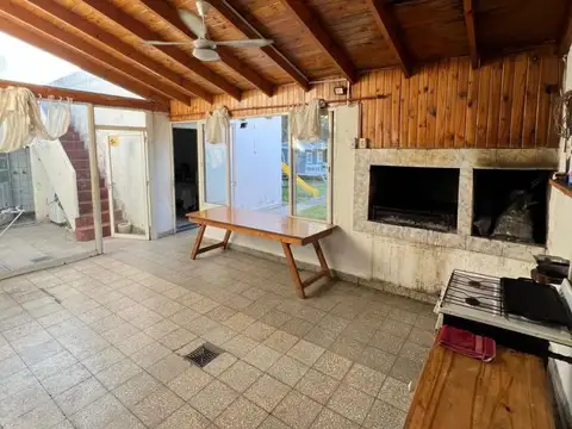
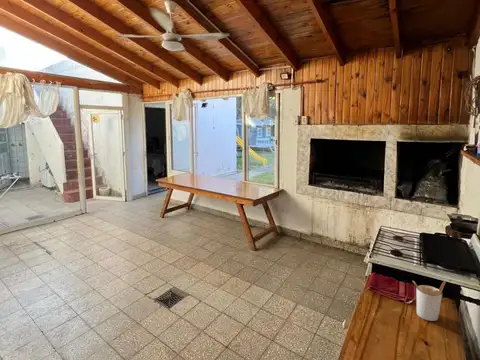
+ utensil holder (429, 299)
